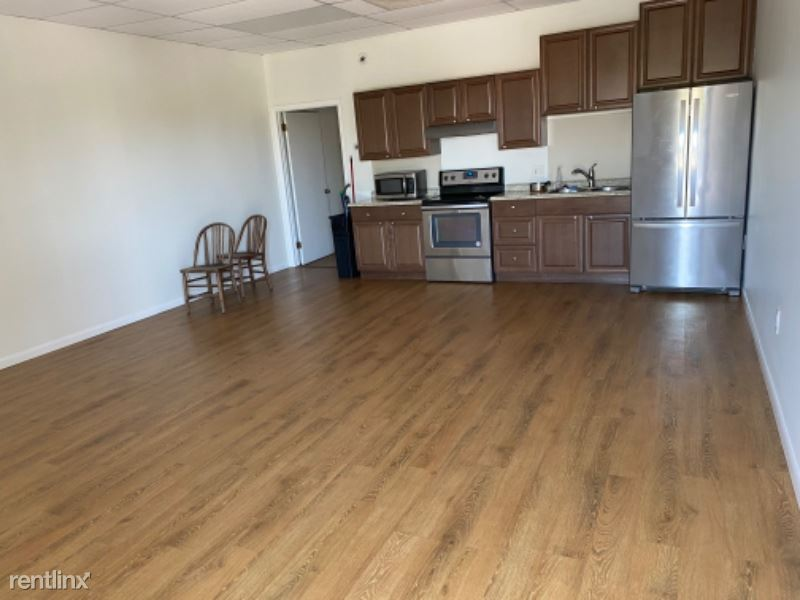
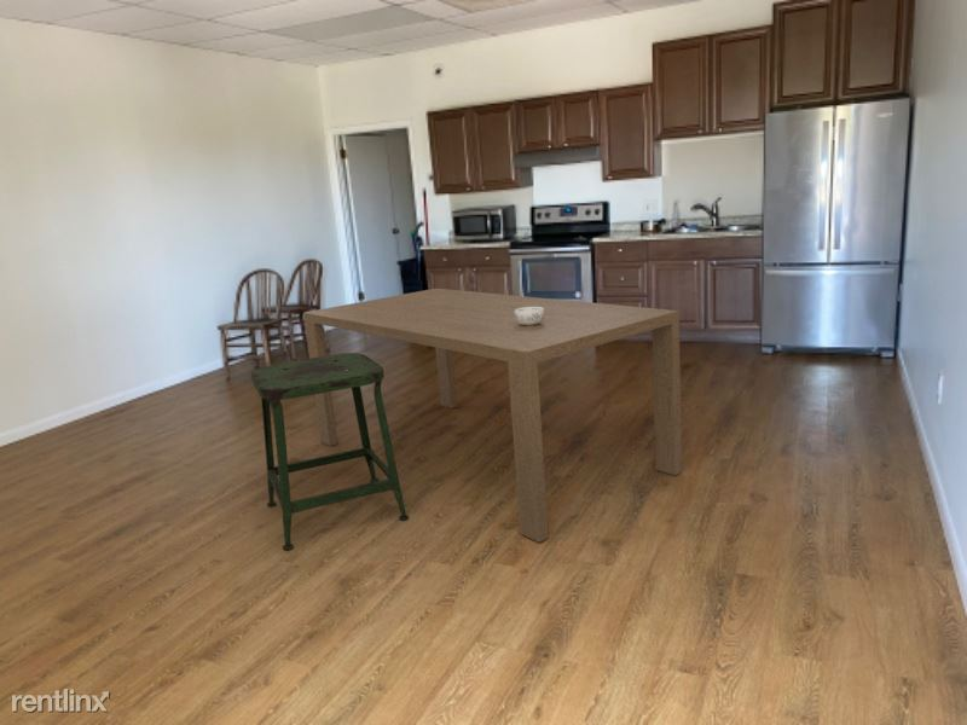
+ dining table (454, 384)
+ stool (330, 454)
+ decorative bowl (531, 315)
